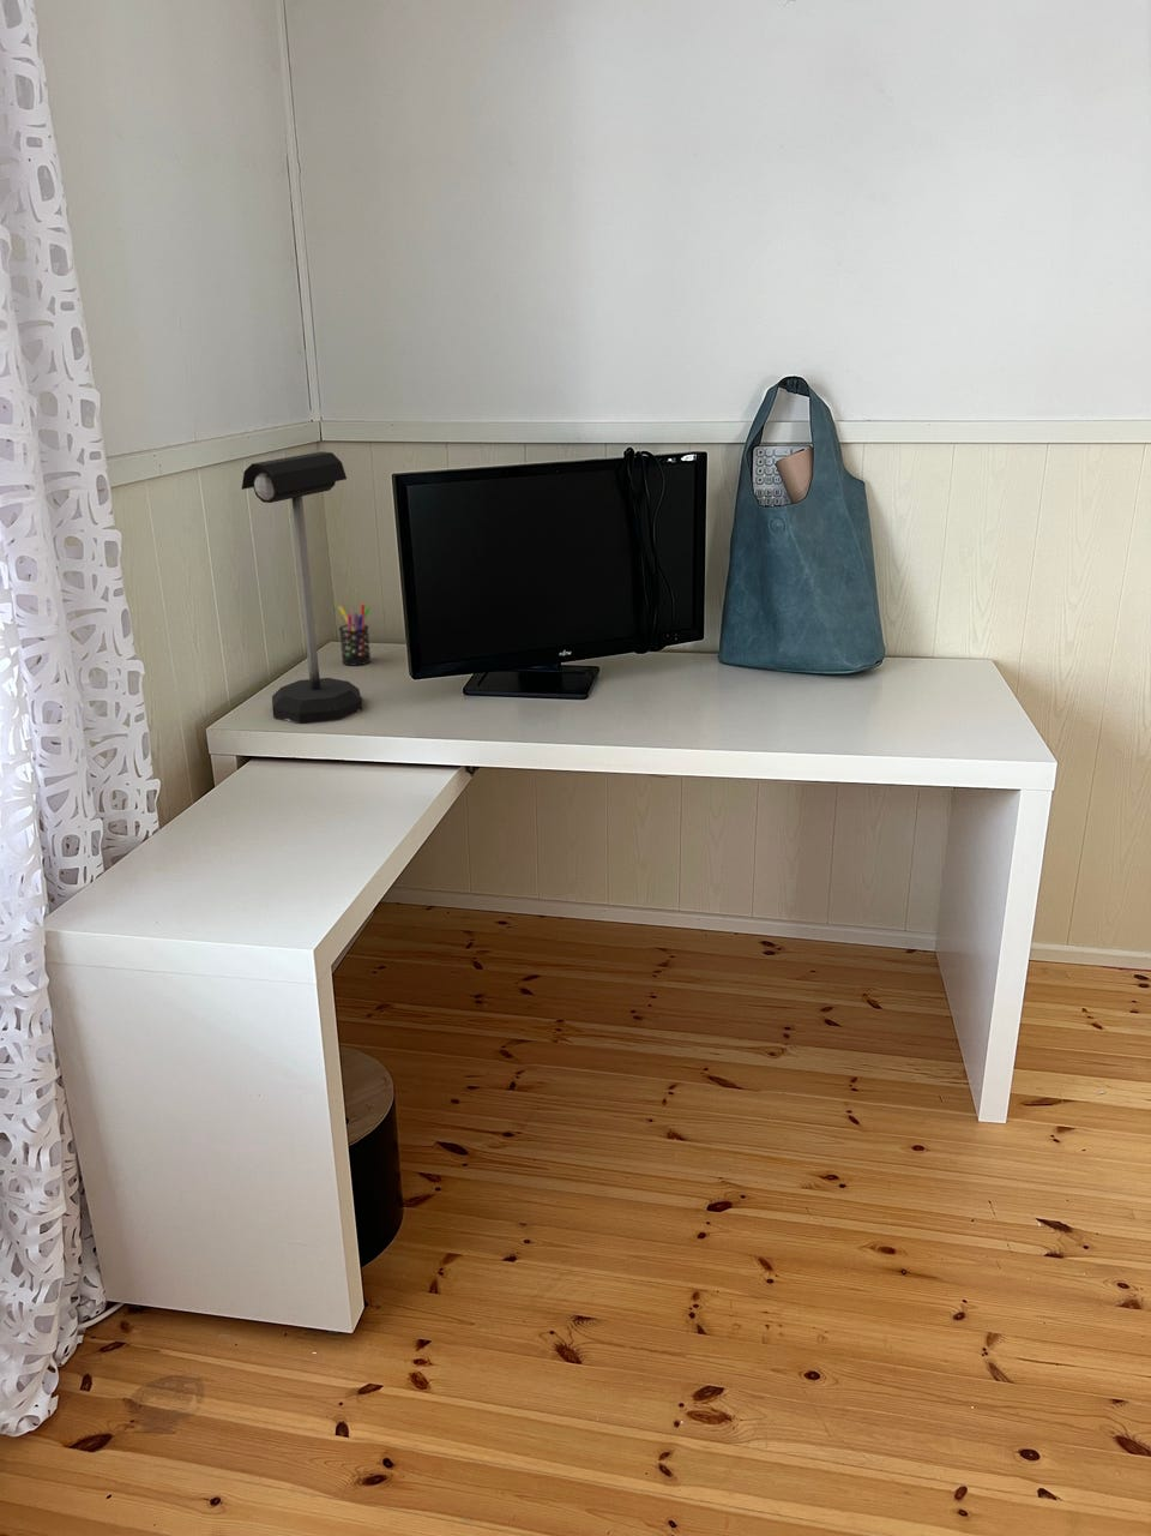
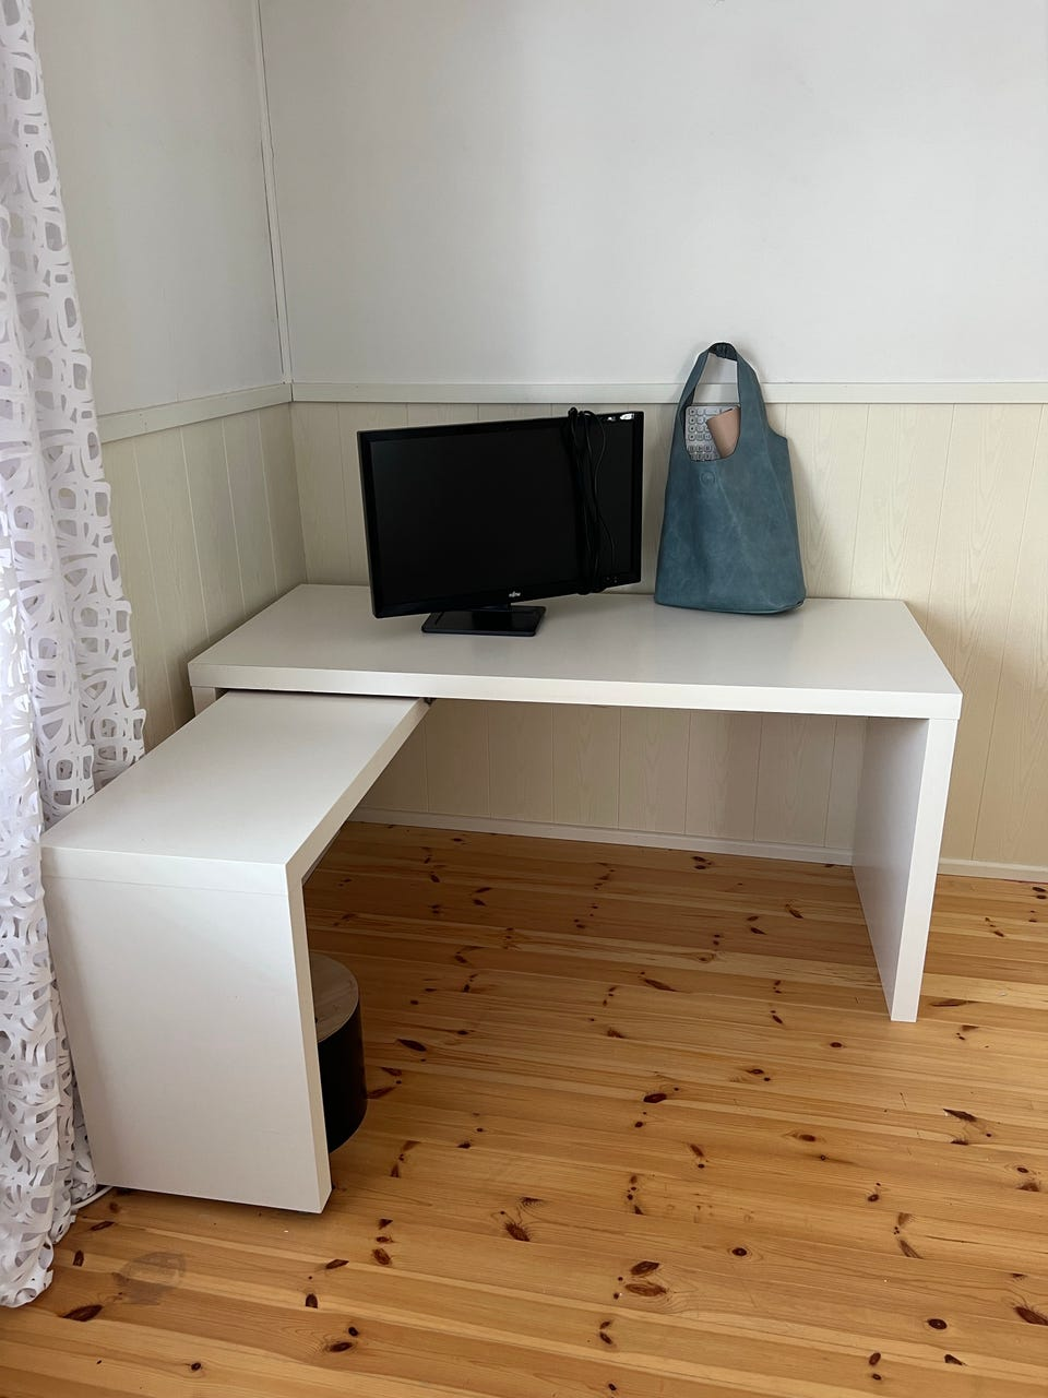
- pen holder (358, 631)
- mailbox (305, 587)
